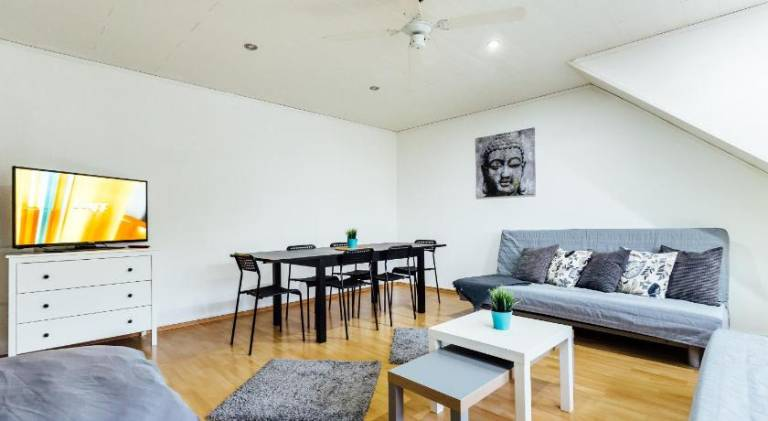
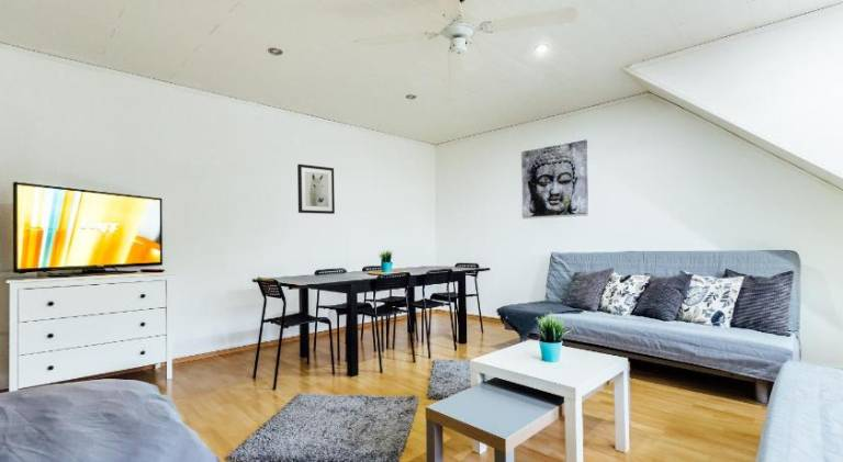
+ wall art (316, 189)
